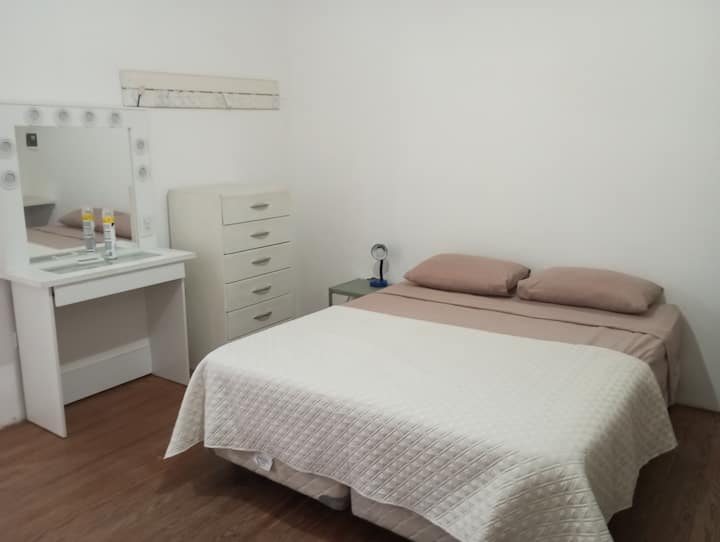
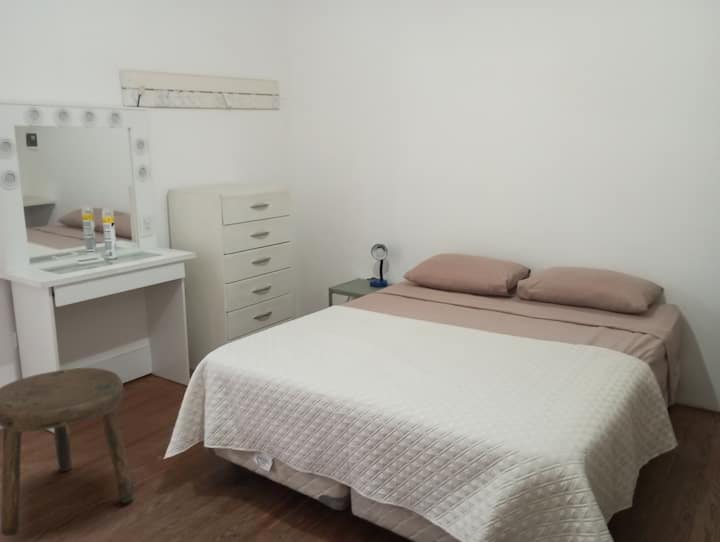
+ stool (65, 440)
